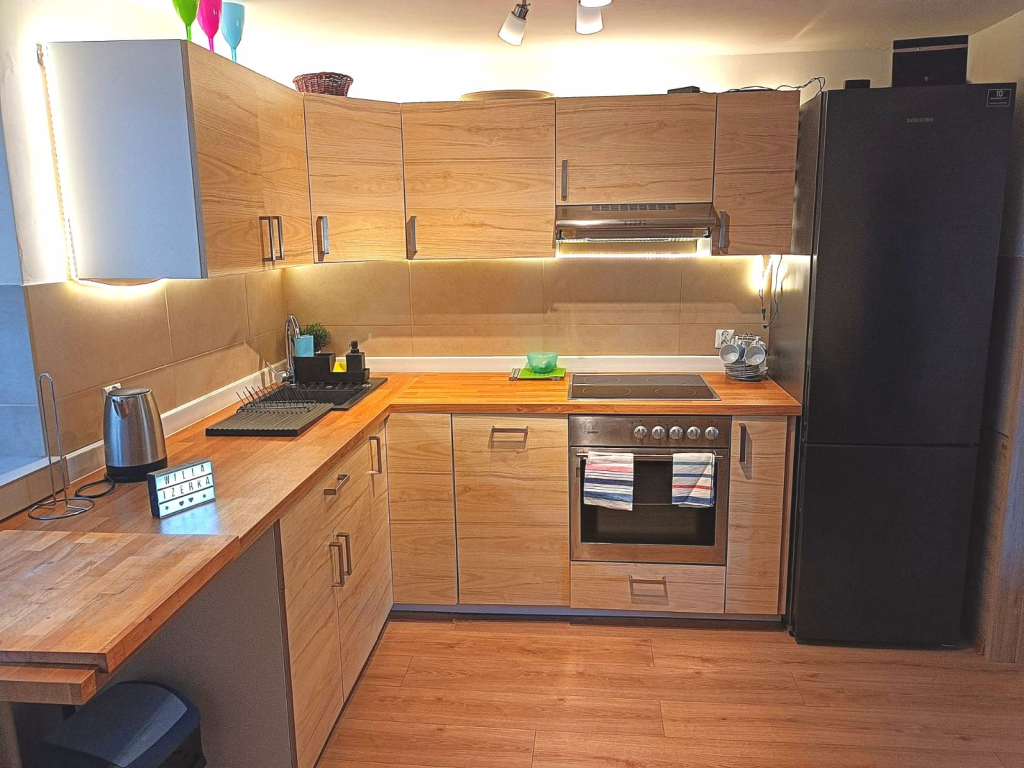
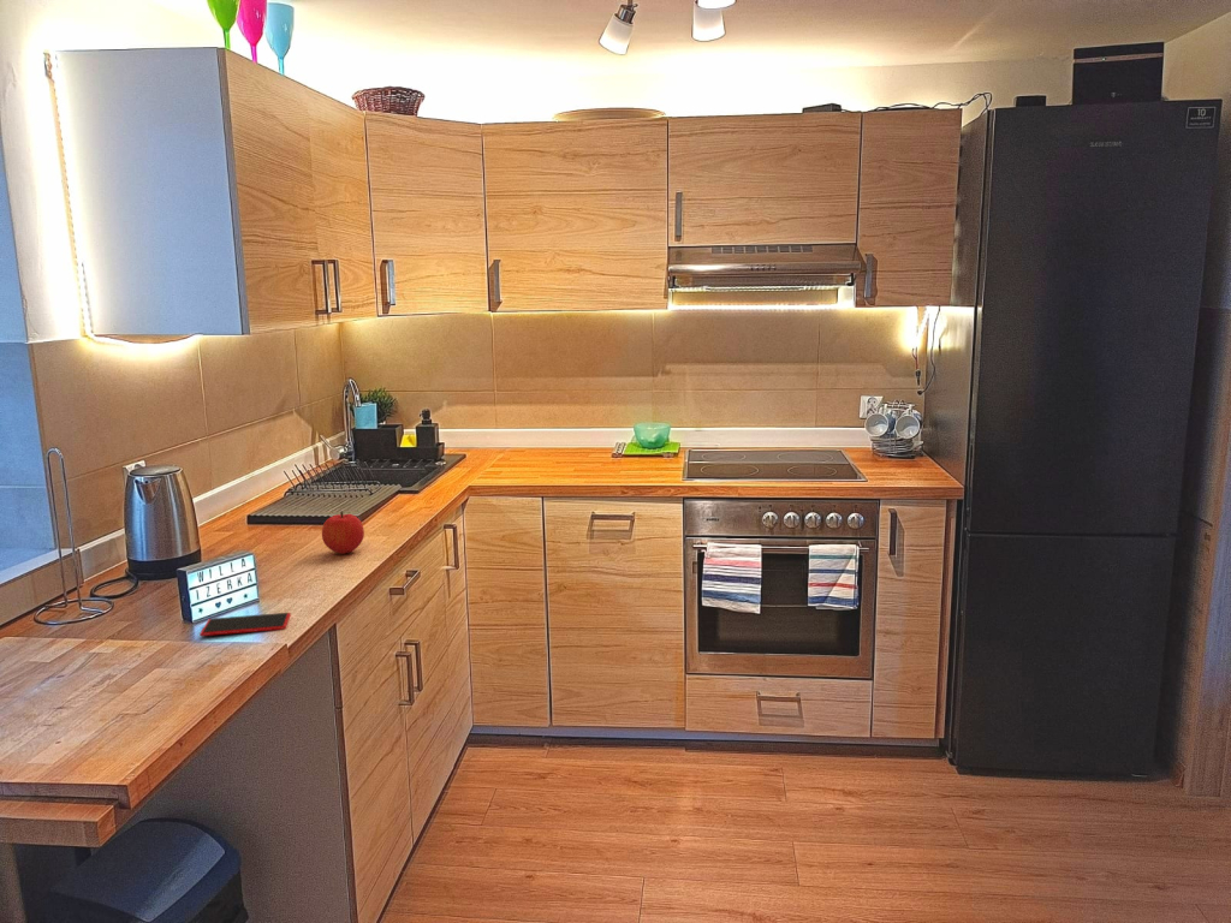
+ smartphone (246, 623)
+ fruit (343, 531)
